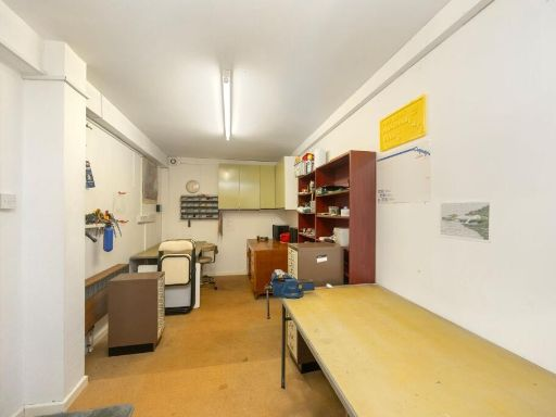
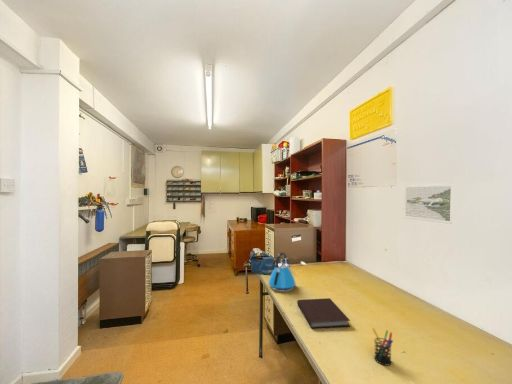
+ pen holder (384, 344)
+ notebook (321, 312)
+ kettle (281, 269)
